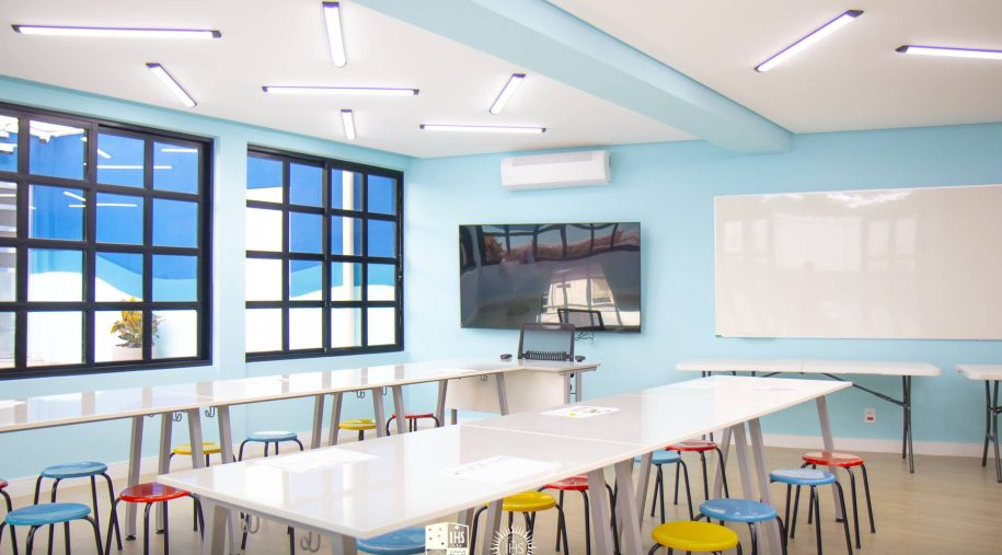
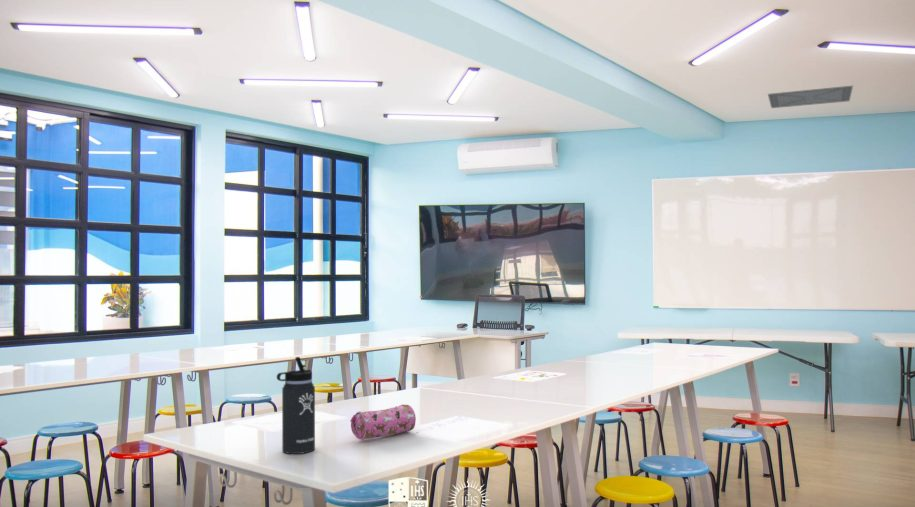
+ thermos bottle (295, 403)
+ ceiling vent (809, 97)
+ pencil case (383, 421)
